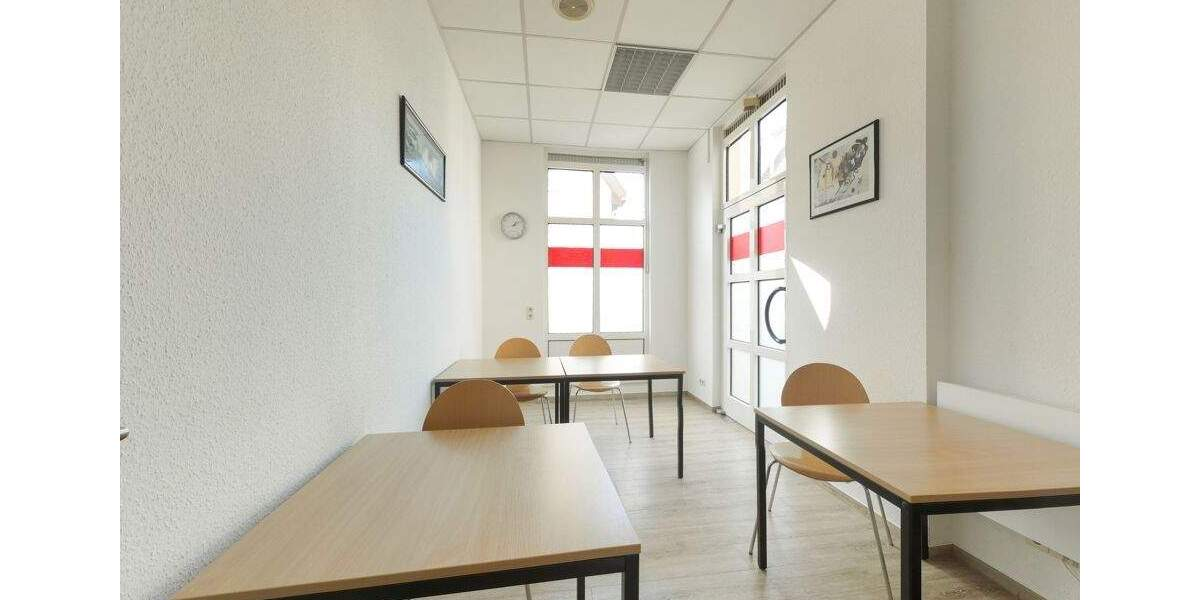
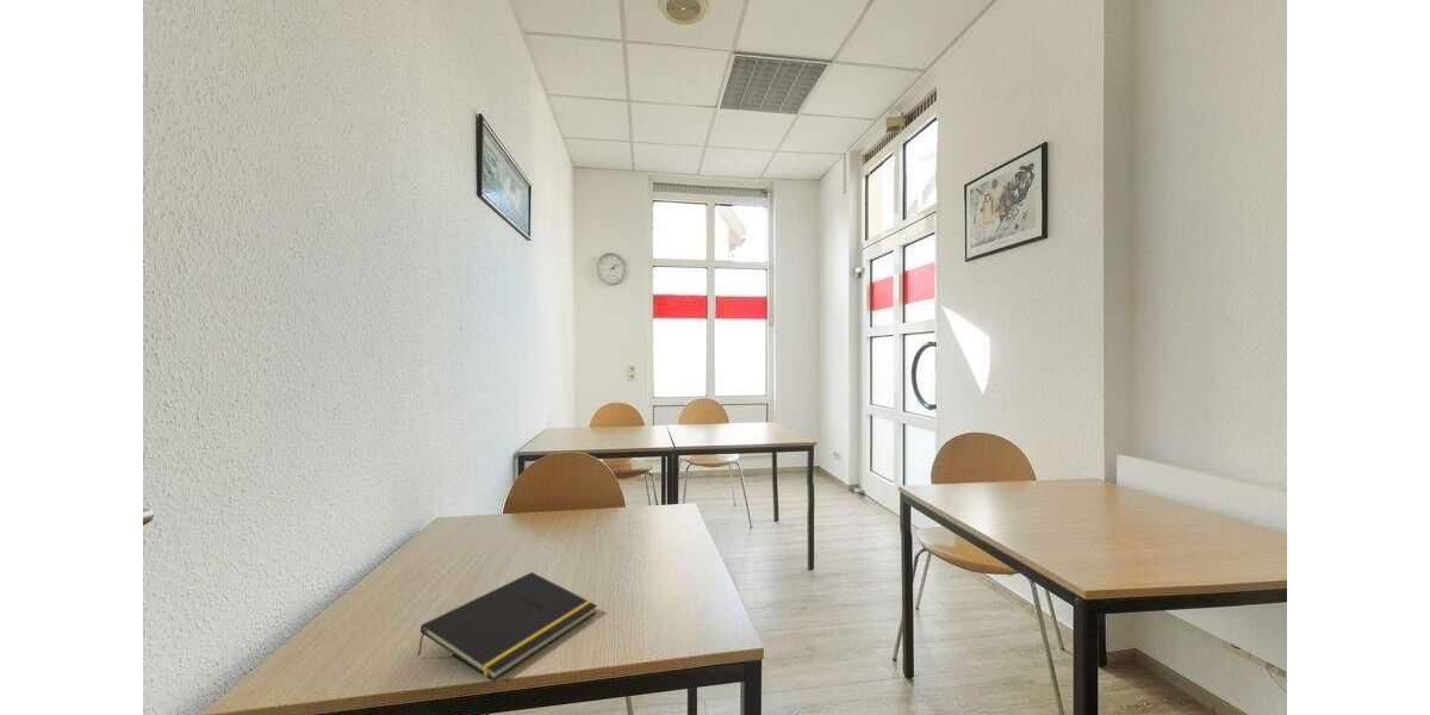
+ notepad (515, 617)
